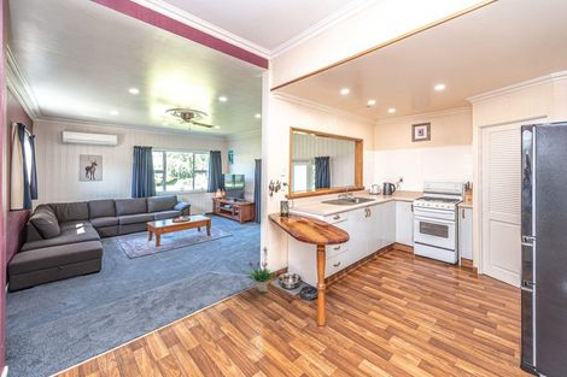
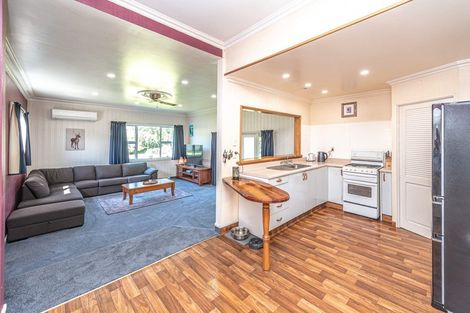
- potted plant (261, 269)
